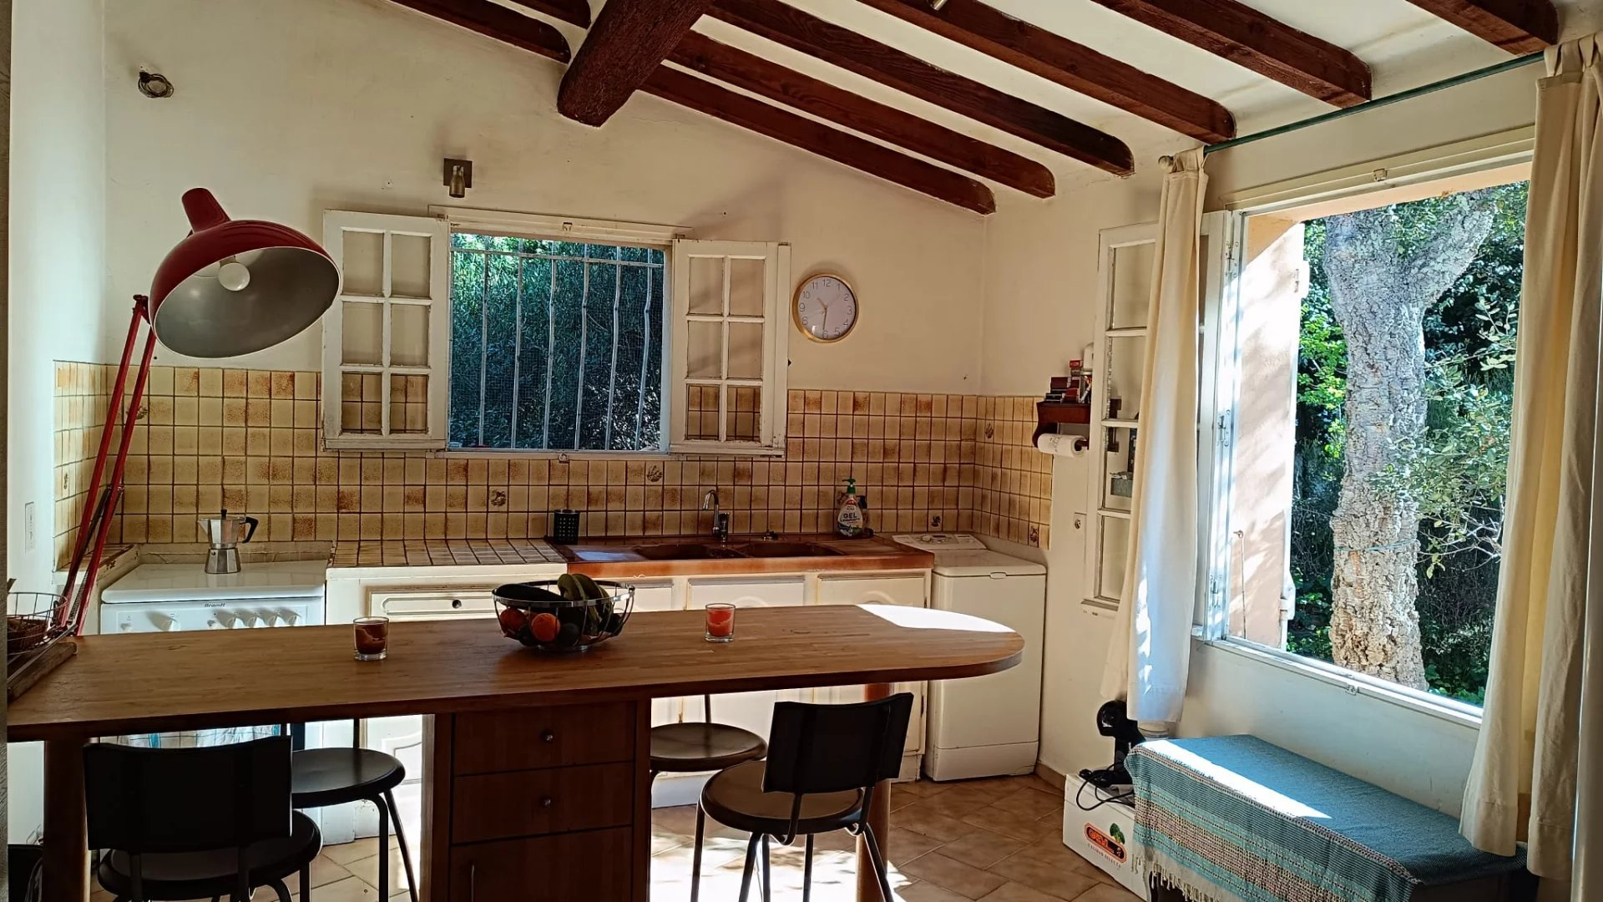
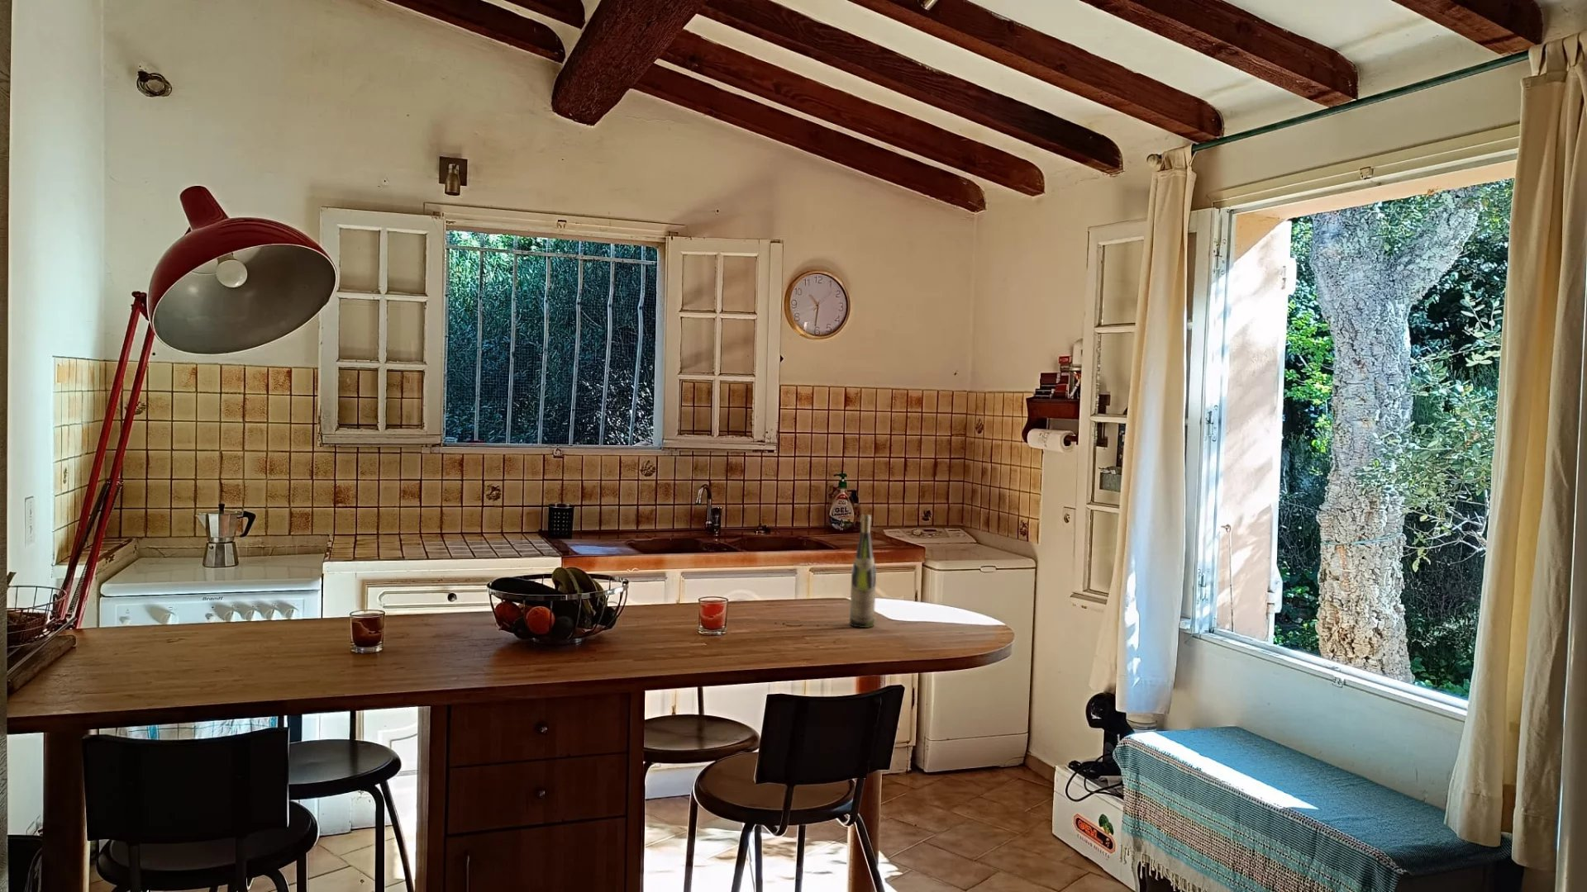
+ wine bottle (863, 570)
